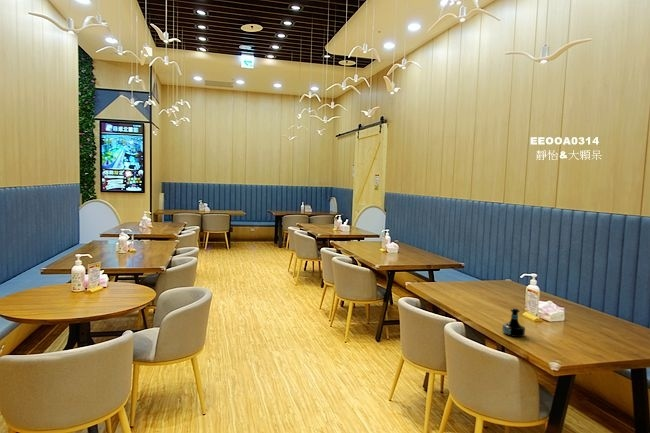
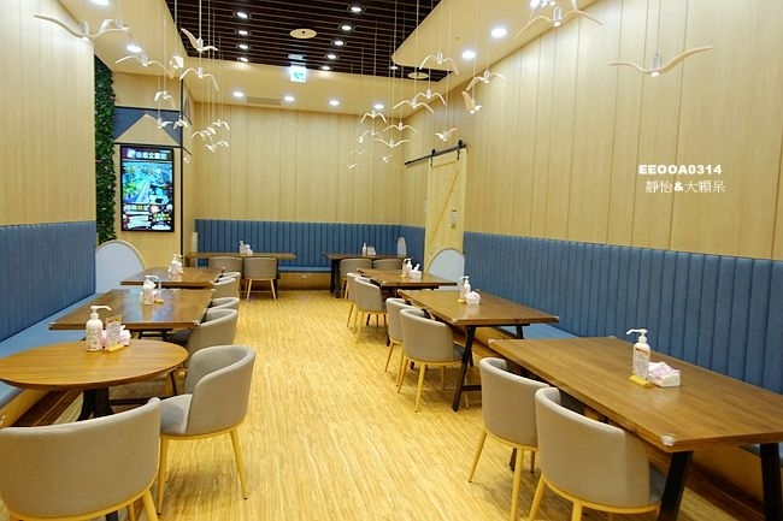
- tequila bottle (514, 321)
